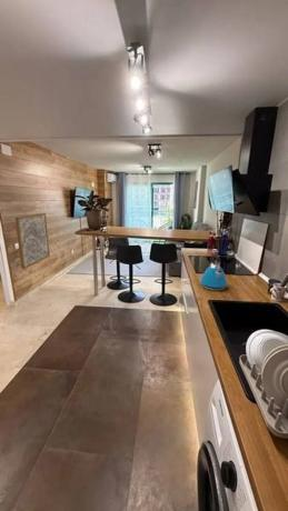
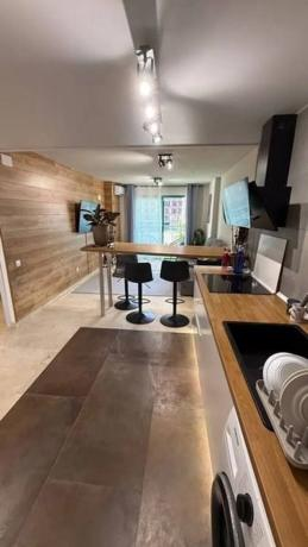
- kettle (213, 269)
- wall art (34, 239)
